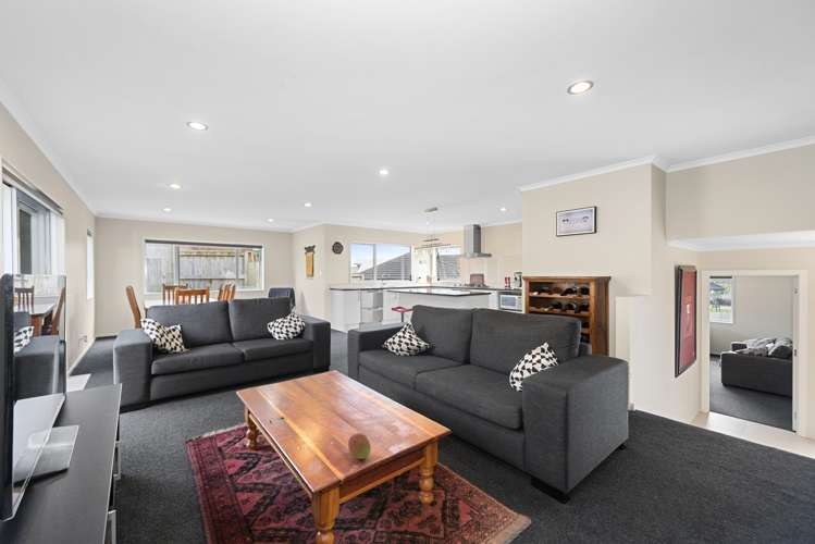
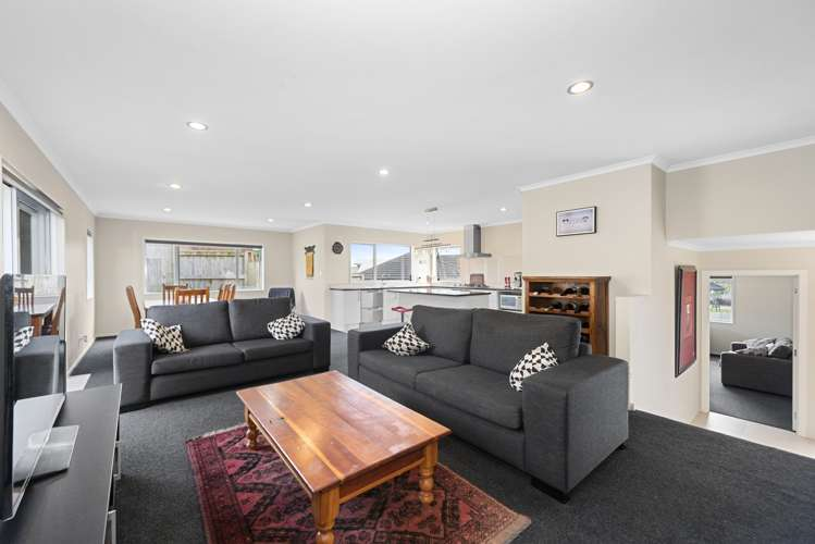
- fruit (359, 445)
